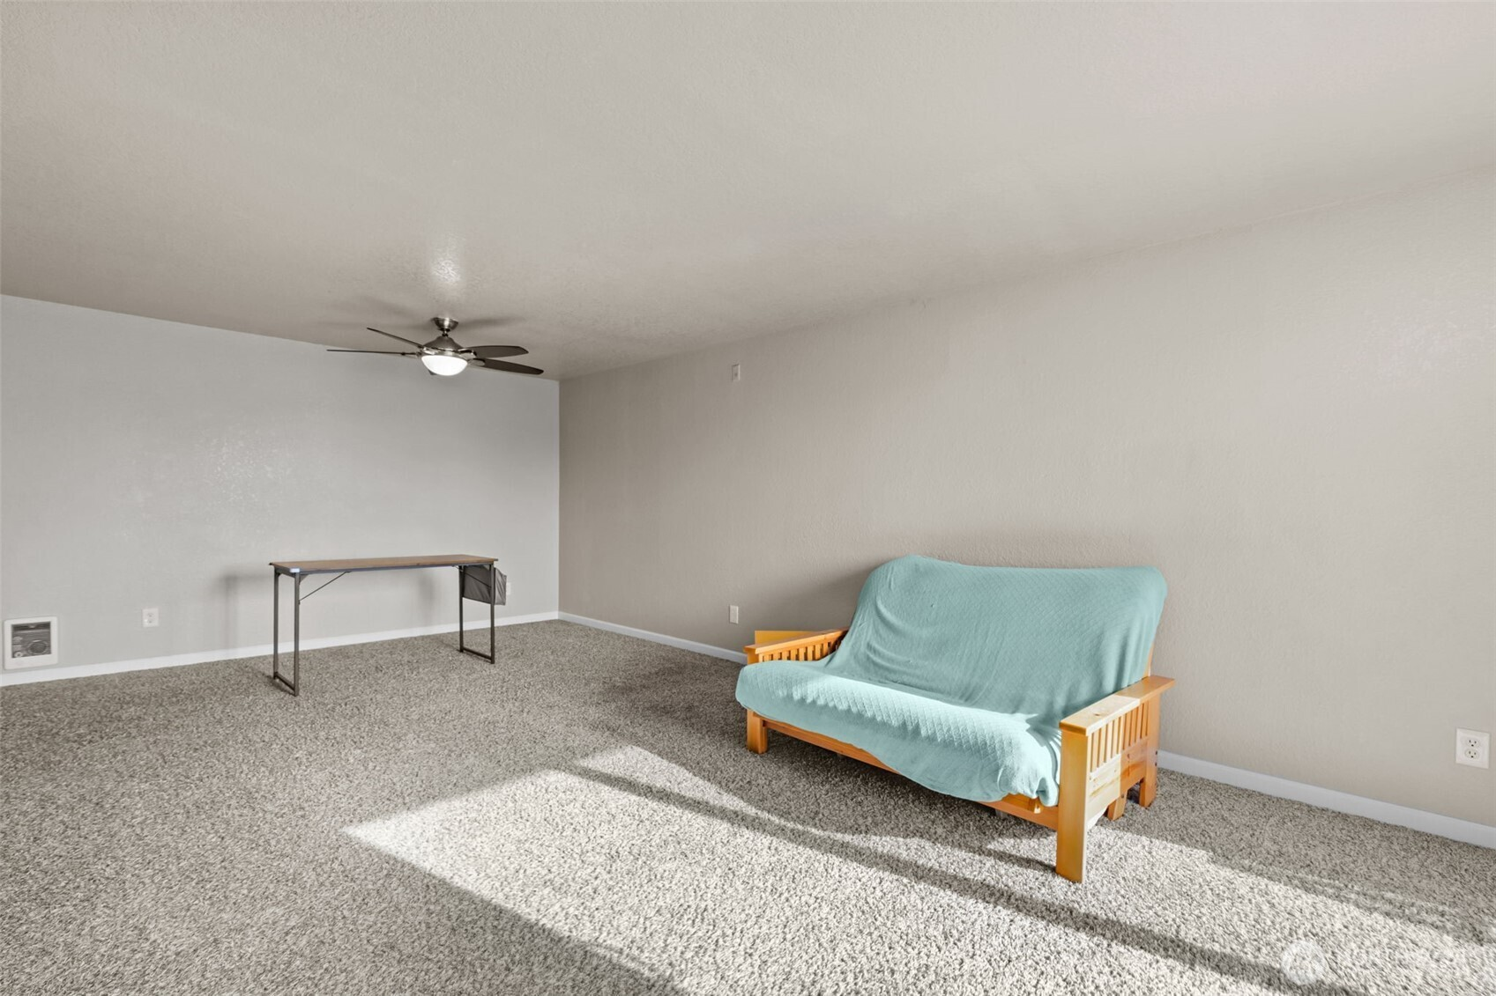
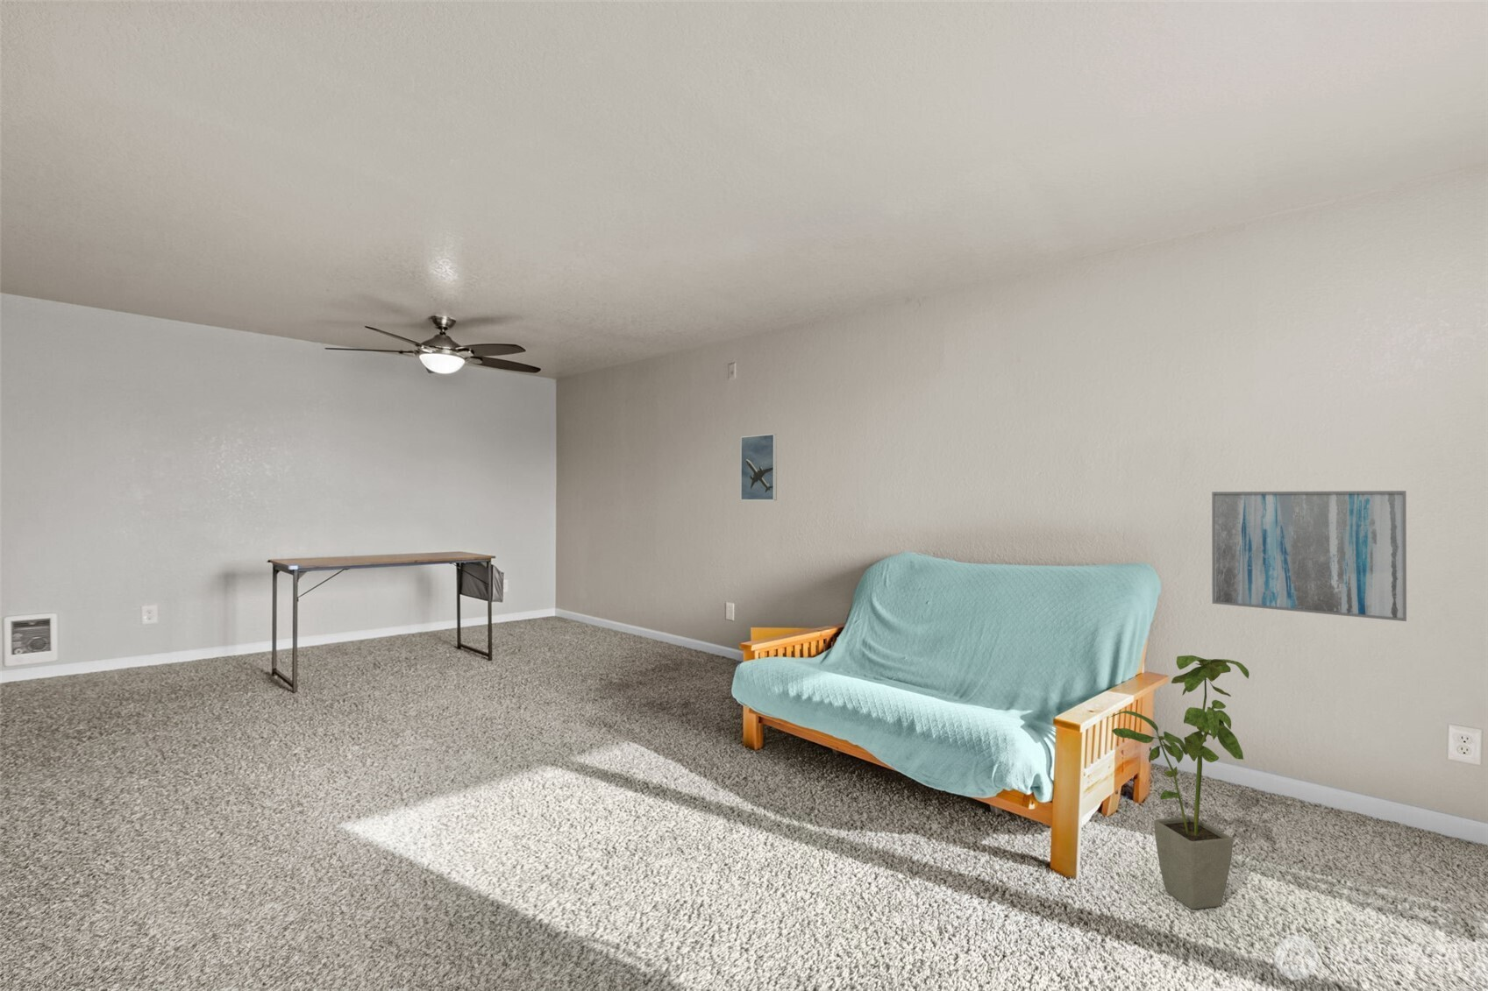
+ house plant (1176, 771)
+ wall art (1302, 551)
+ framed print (759, 468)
